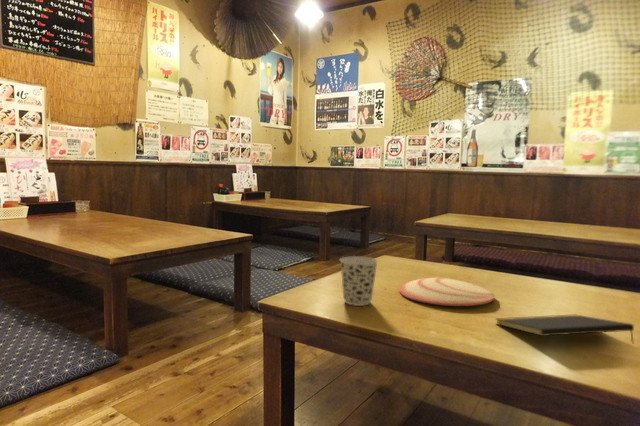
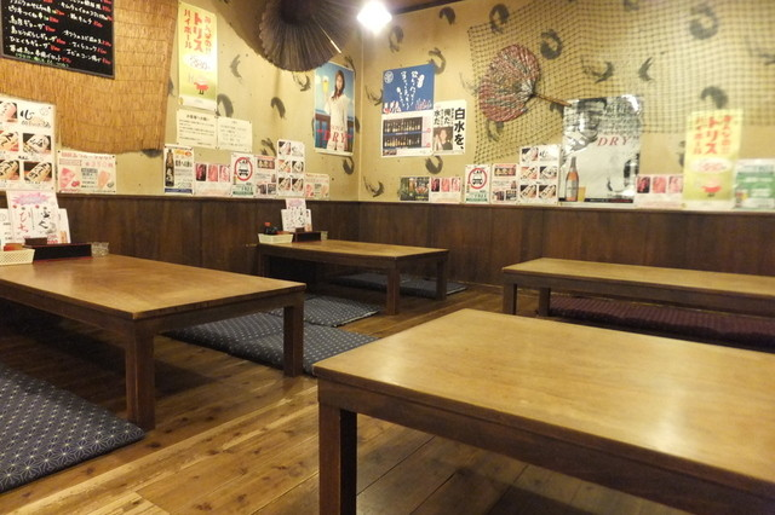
- notepad (560, 324)
- cup (358, 281)
- plate (445, 288)
